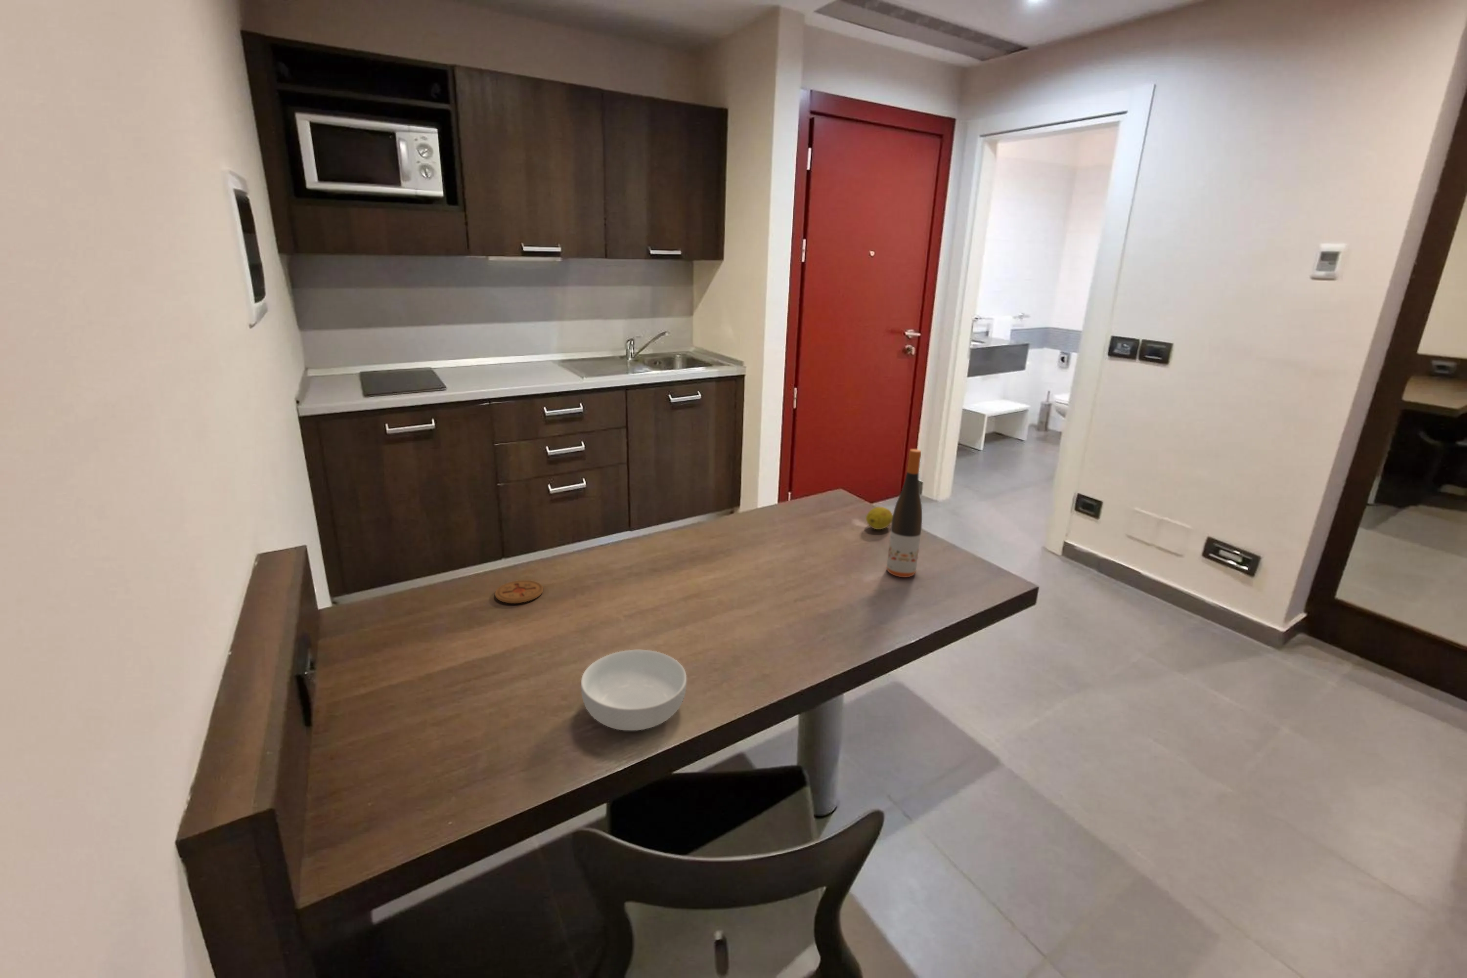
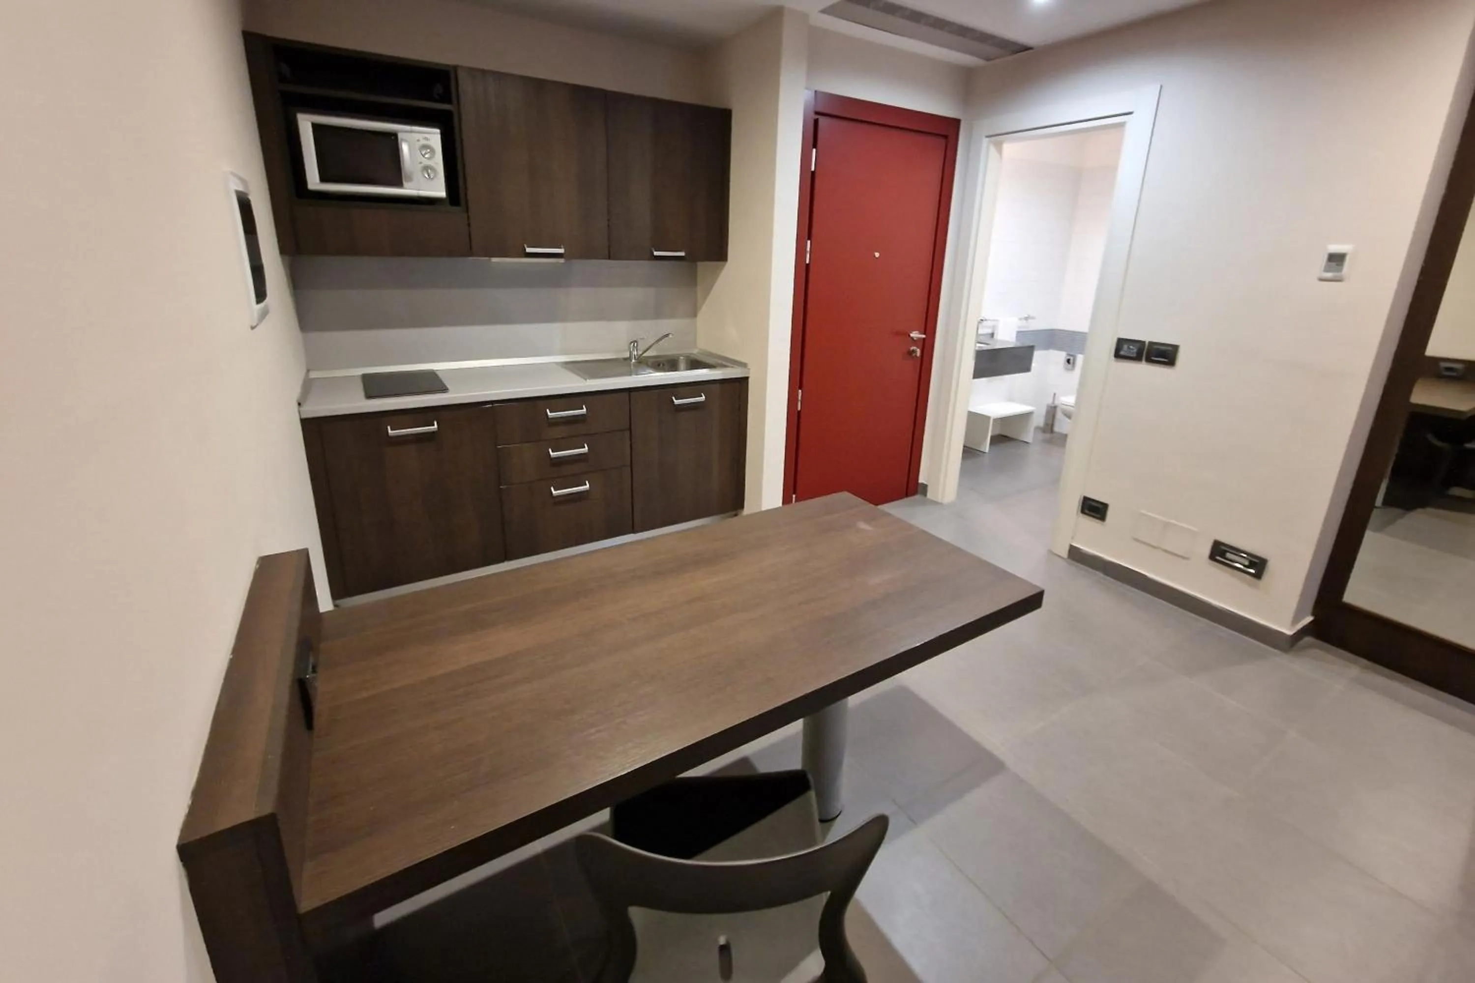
- fruit (880, 517)
- coaster (520, 592)
- wine bottle (907, 513)
- cereal bowl (634, 695)
